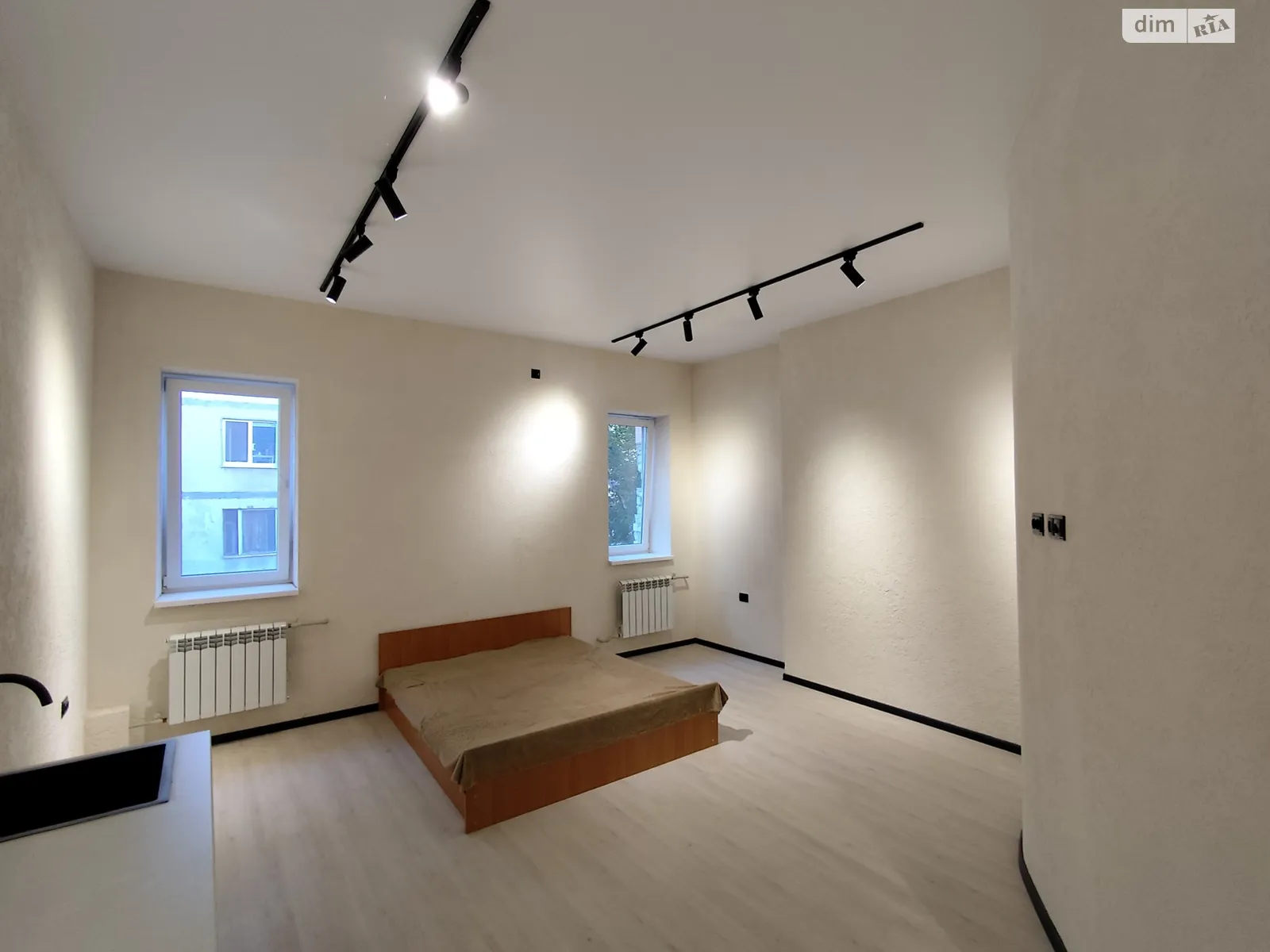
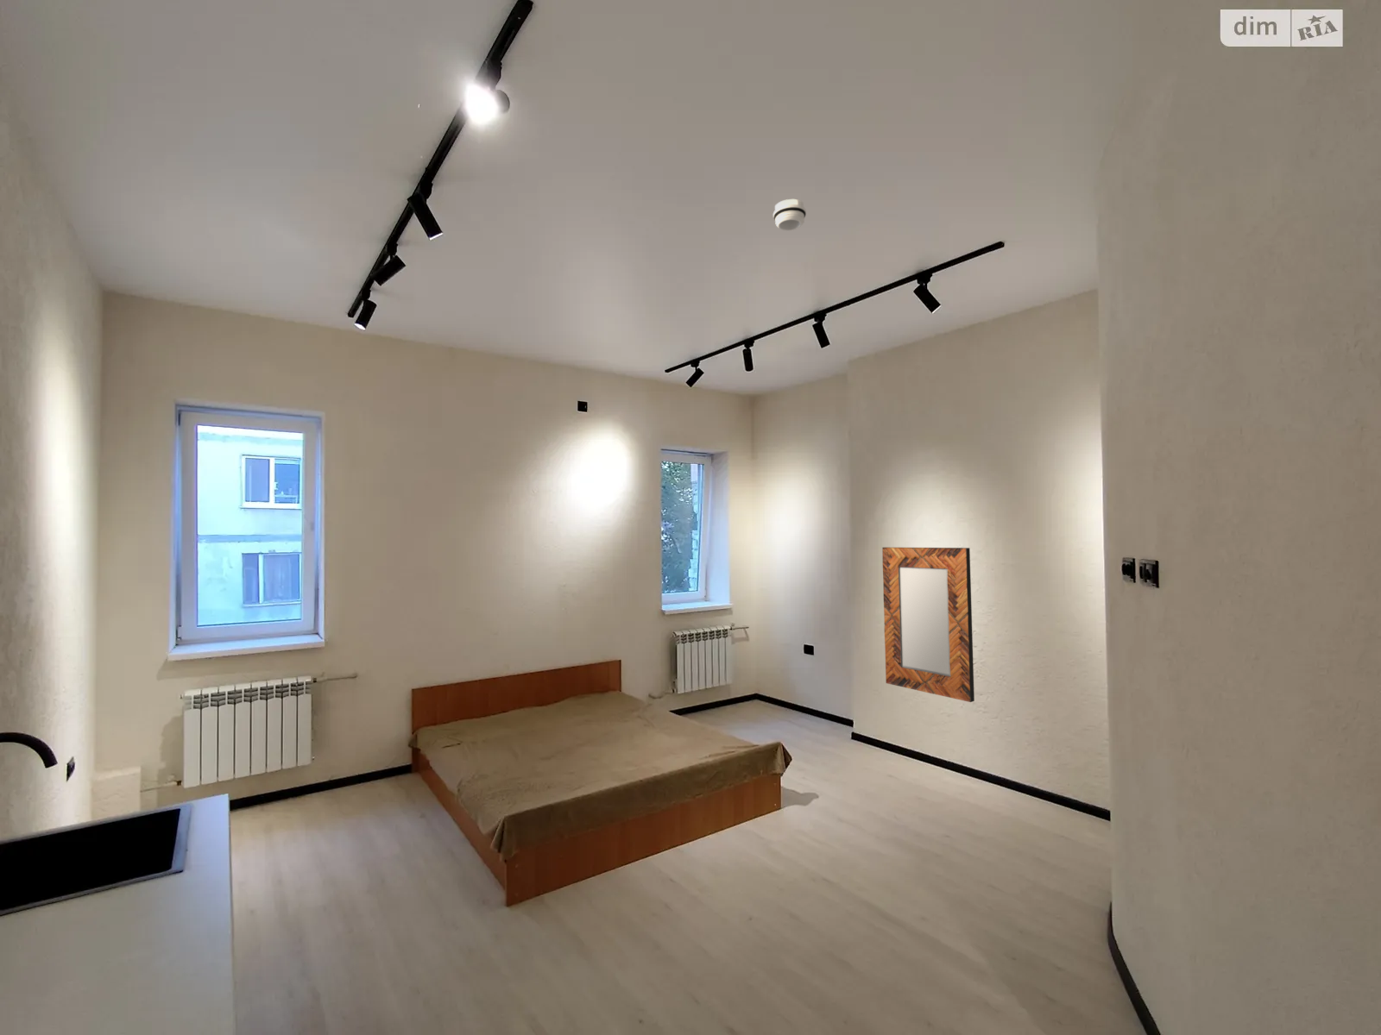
+ smoke detector (788, 215)
+ home mirror (924, 620)
